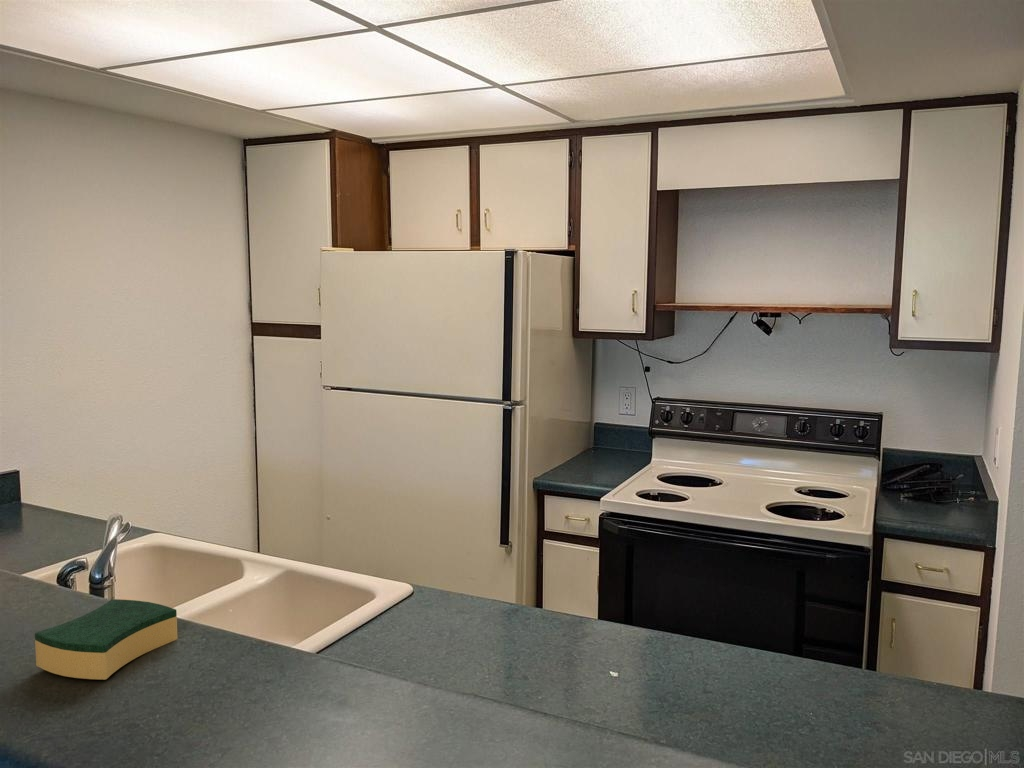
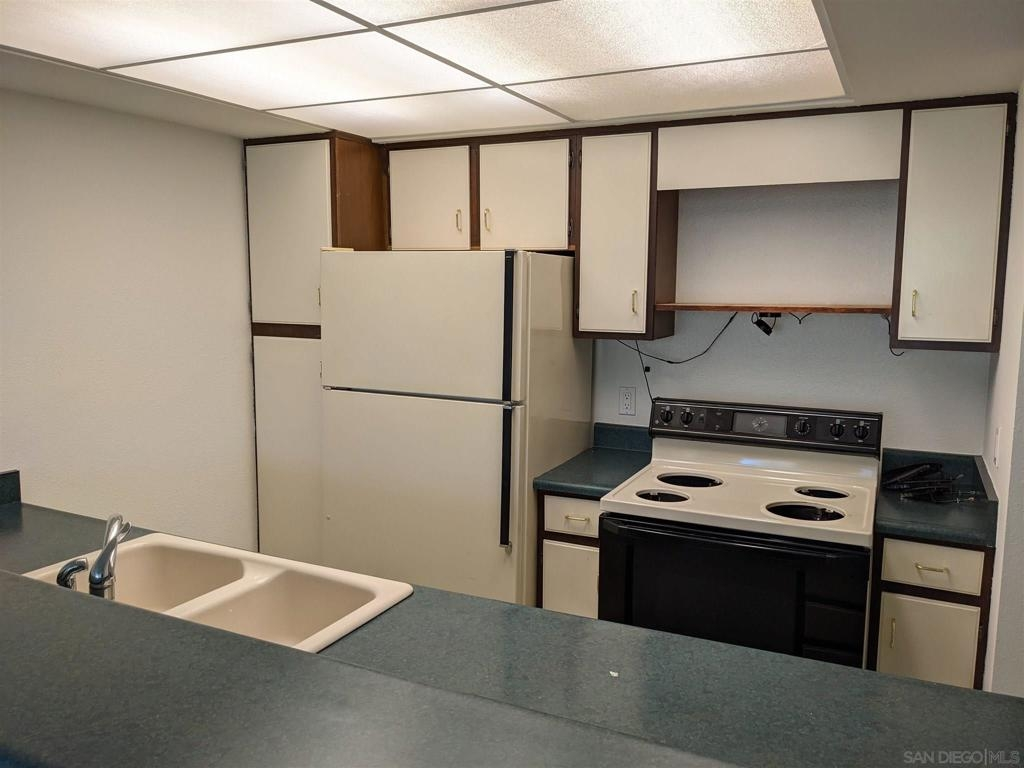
- sponge (108, 636)
